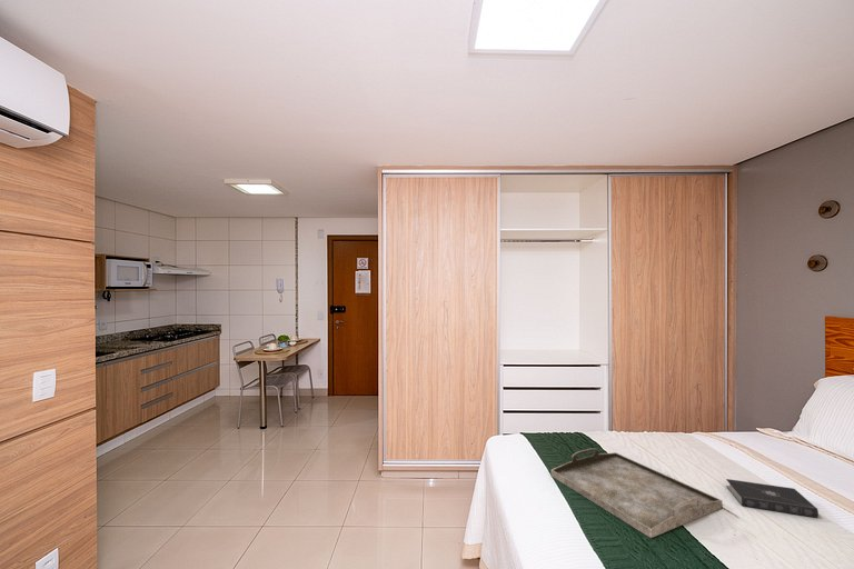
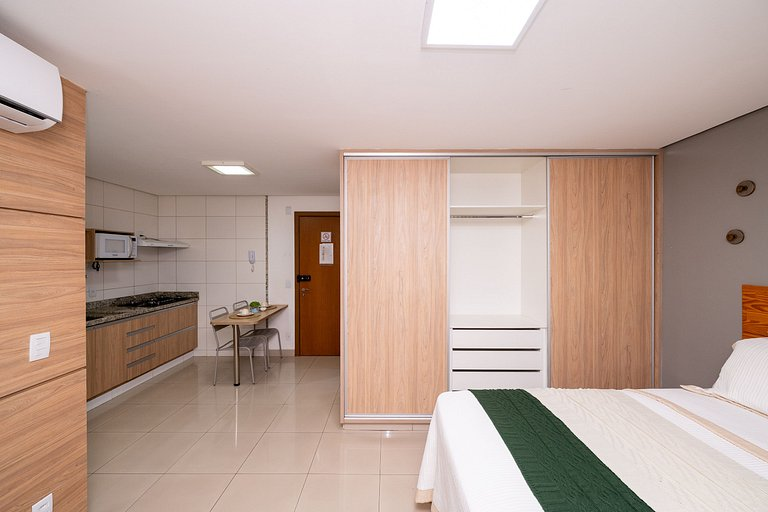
- book (768, 497)
- serving tray (629, 480)
